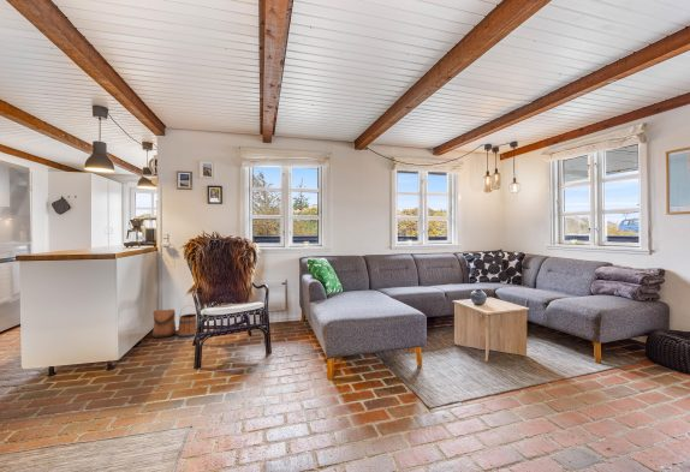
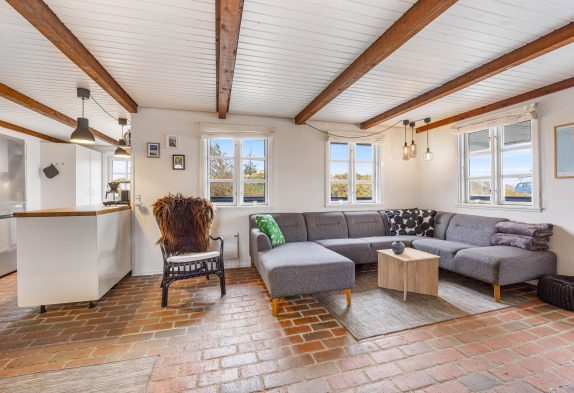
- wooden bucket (179, 319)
